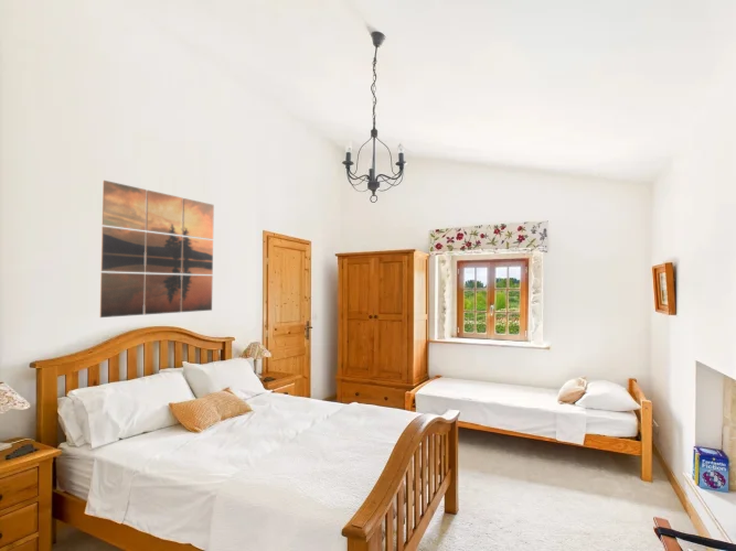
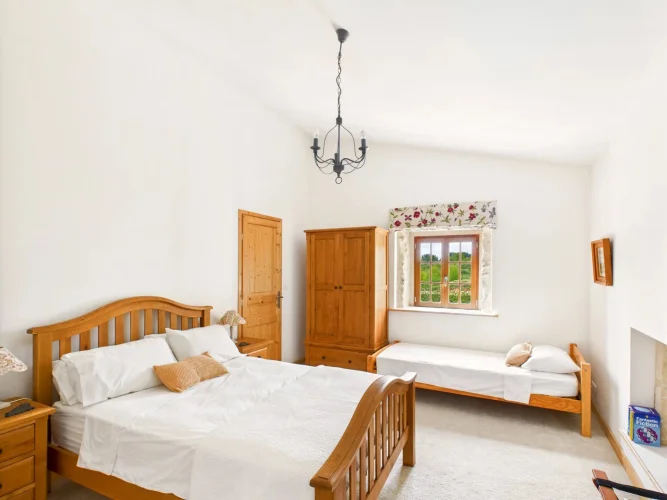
- wall art (163, 253)
